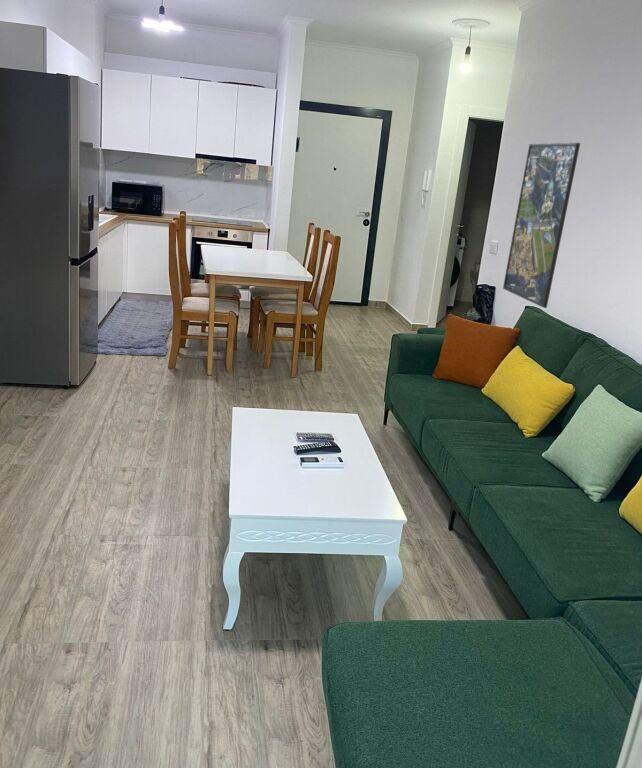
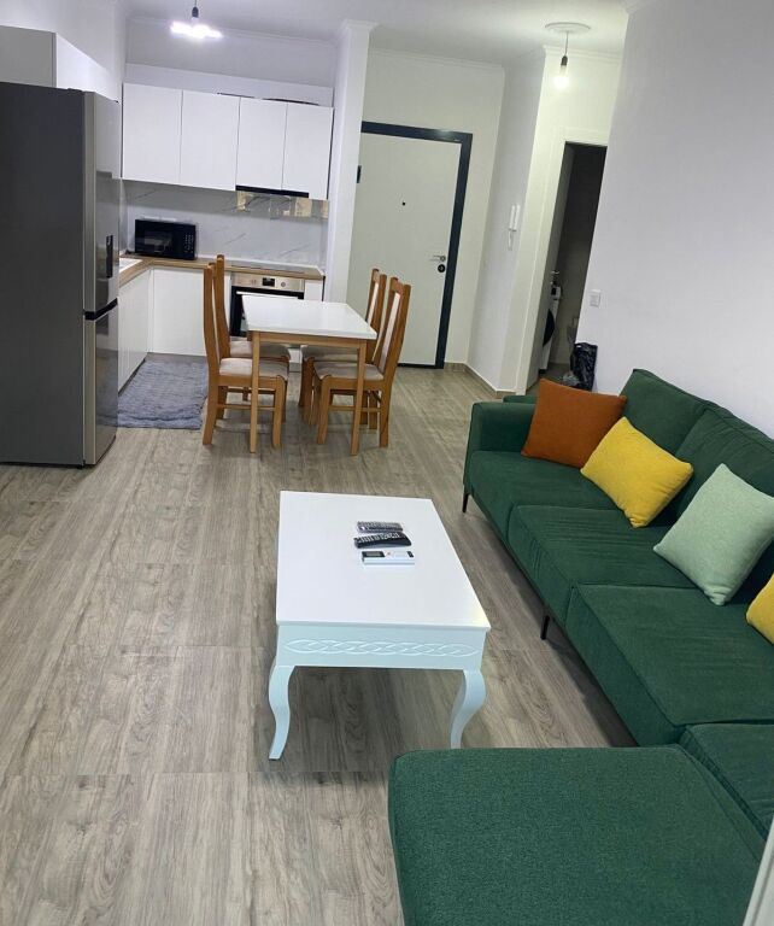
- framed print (537, 223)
